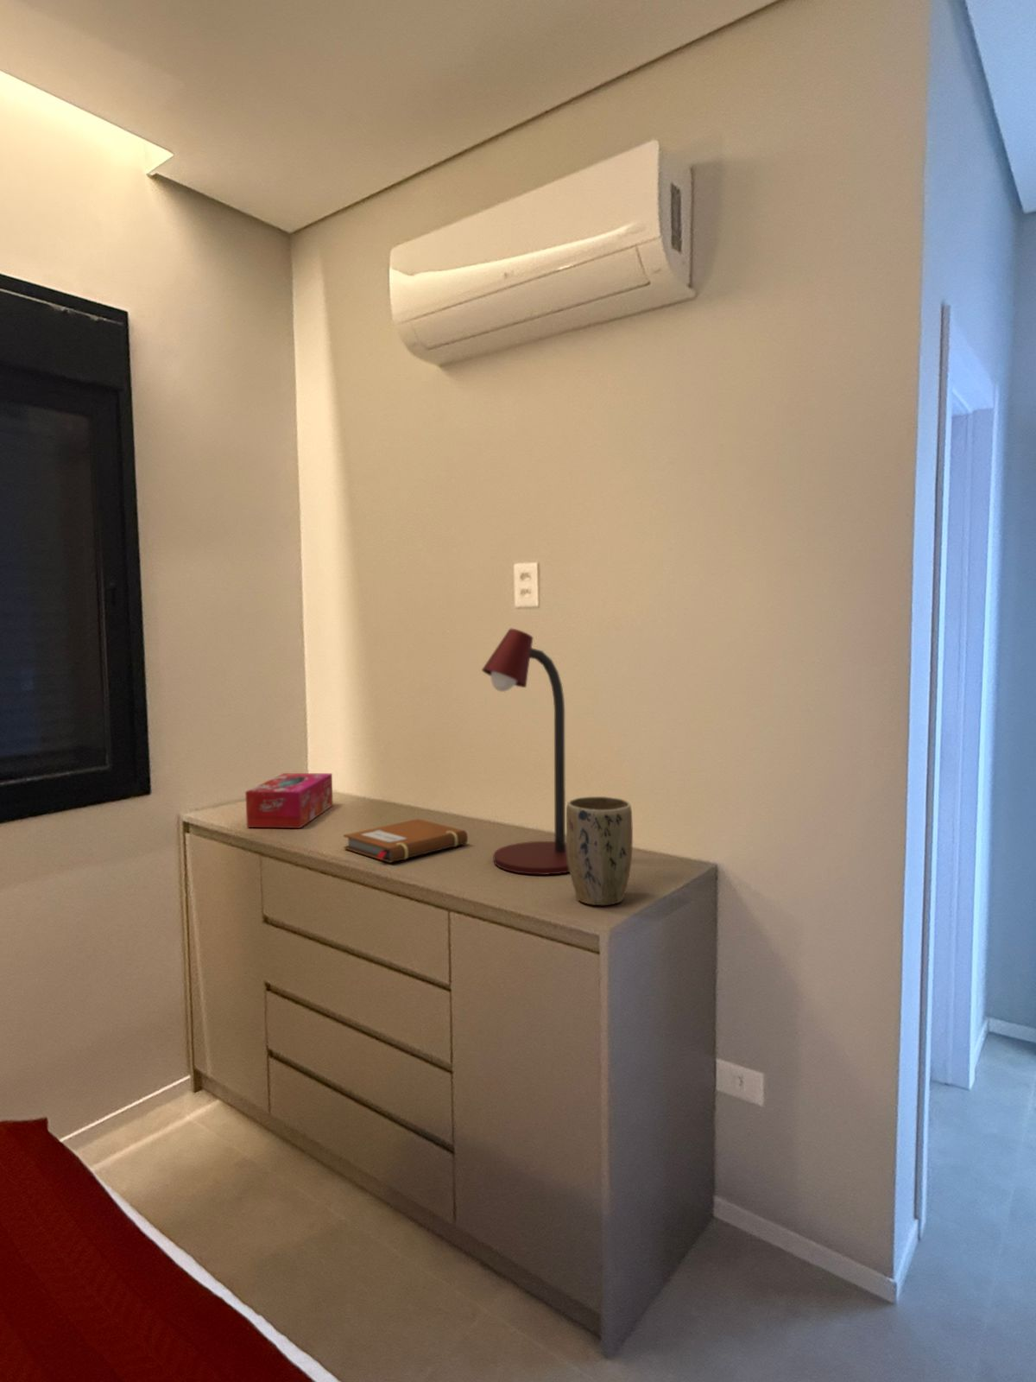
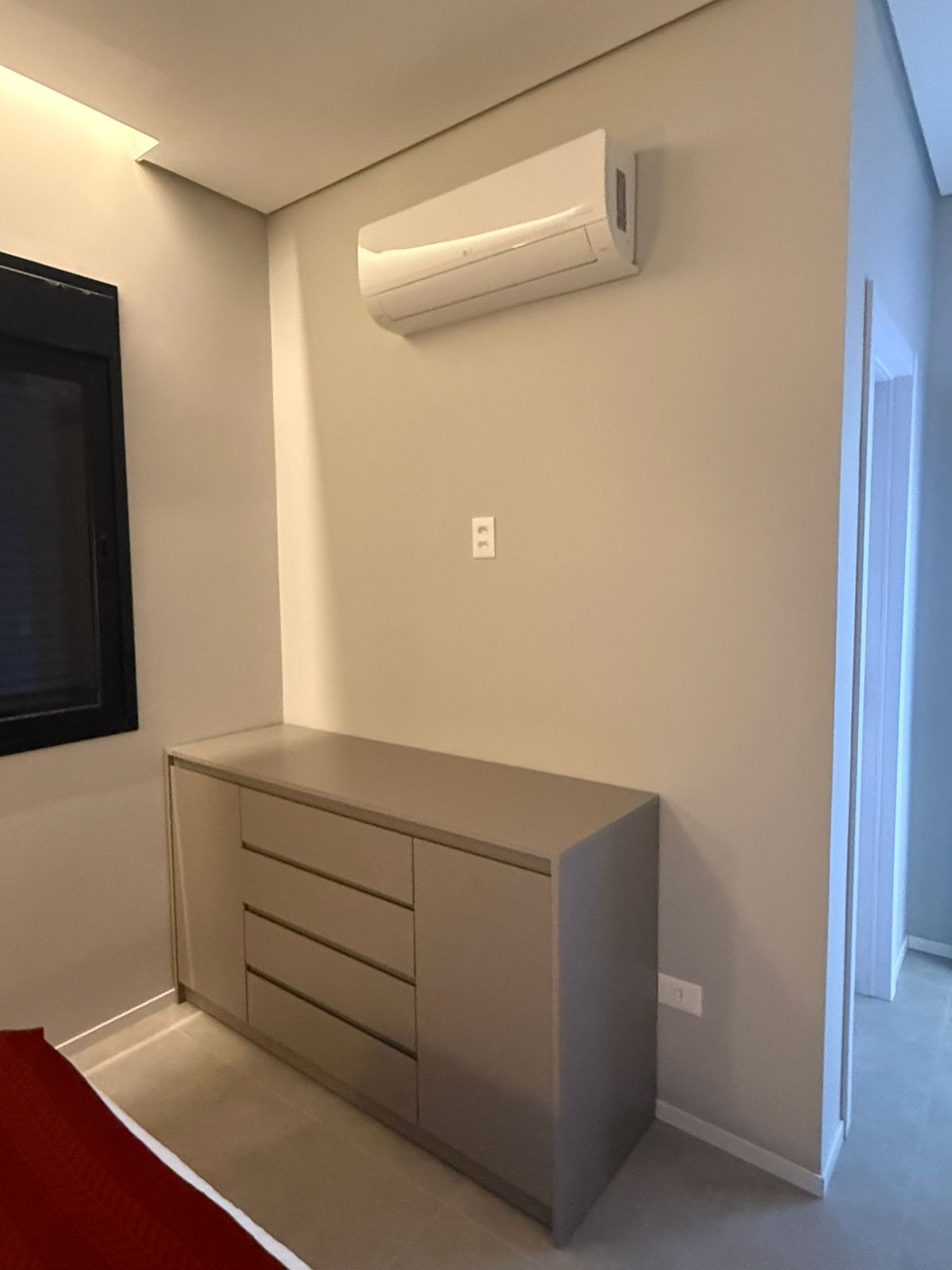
- notebook (404, 840)
- plant pot (600, 850)
- desk lamp (554, 745)
- tissue box (291, 799)
